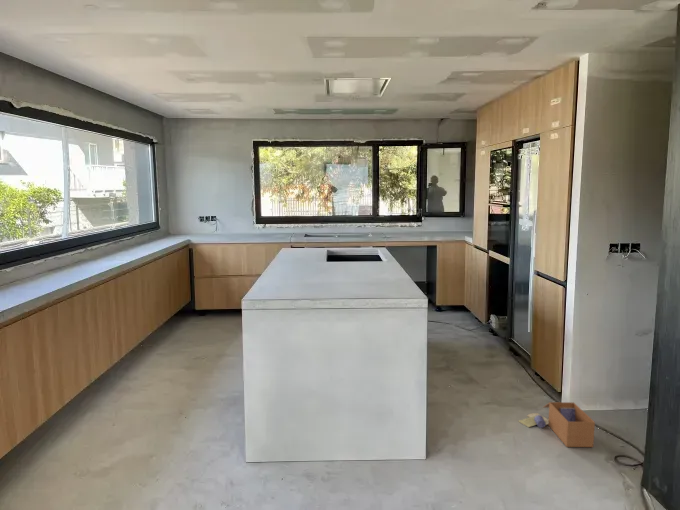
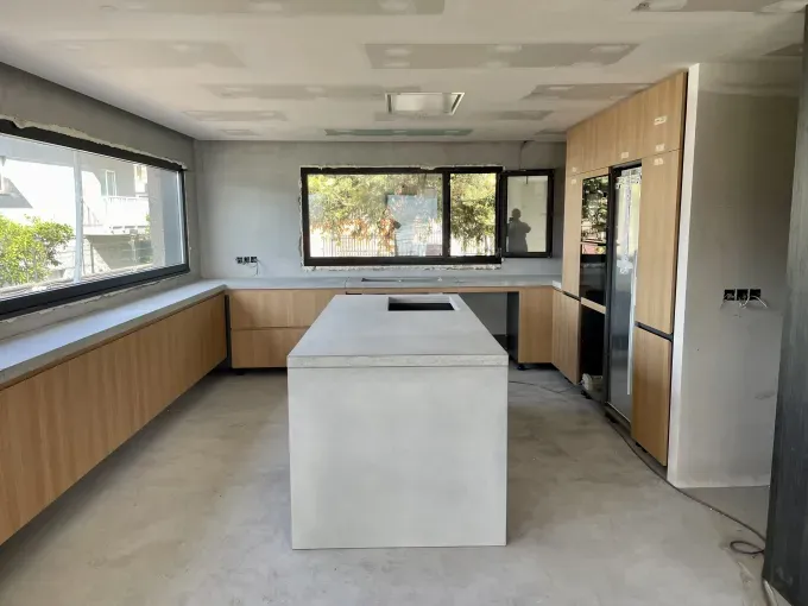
- cardboard box (550, 417)
